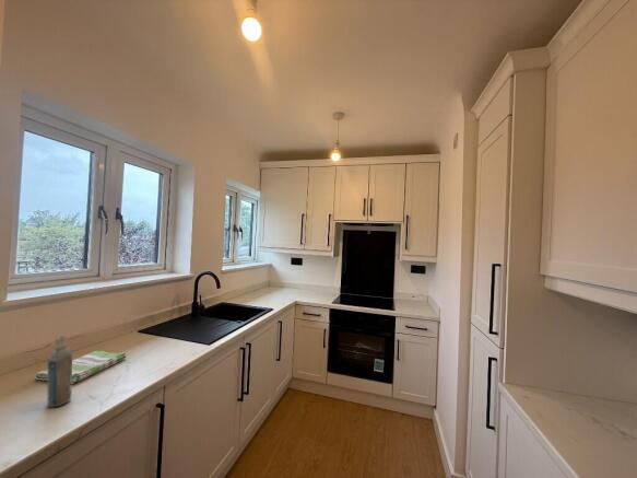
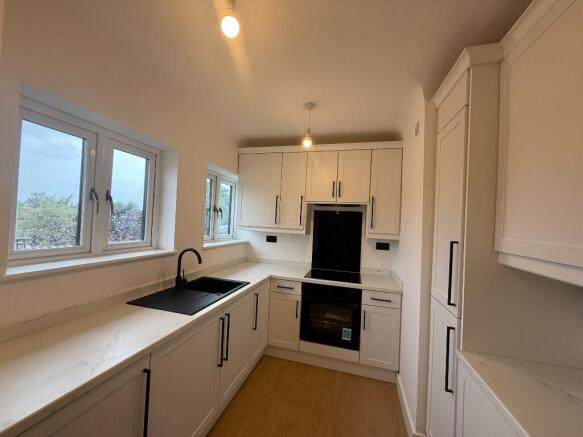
- dish towel (84, 363)
- aerosol can (60, 369)
